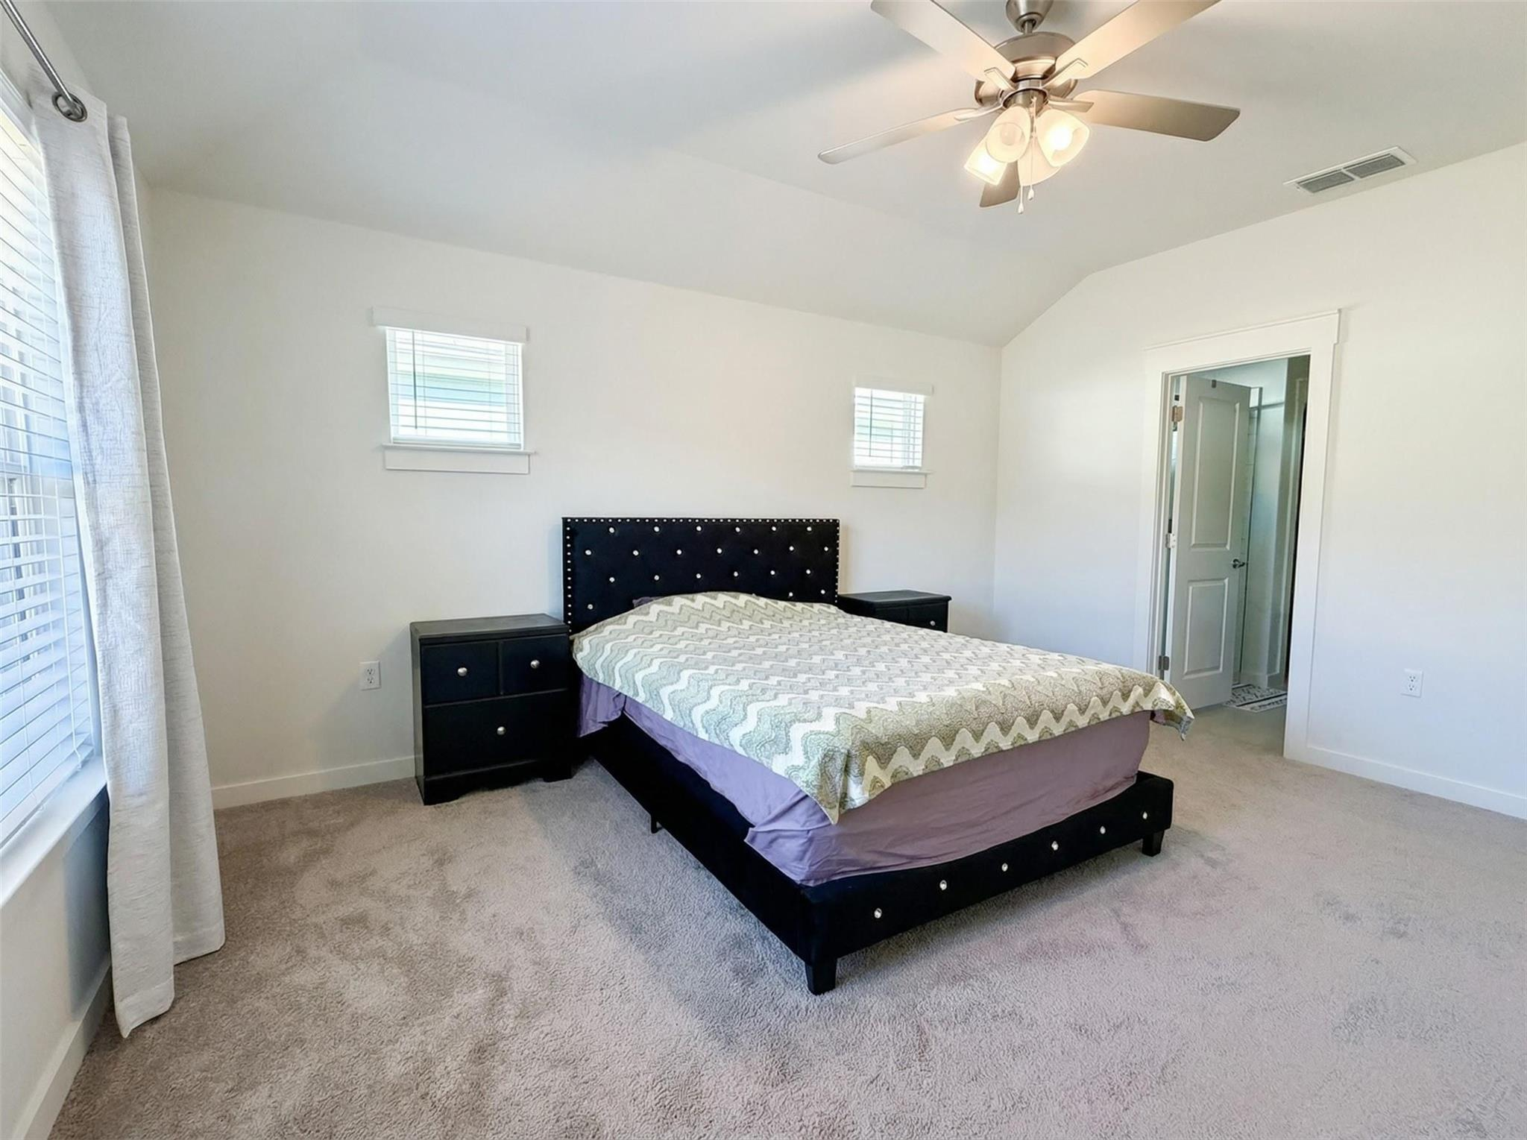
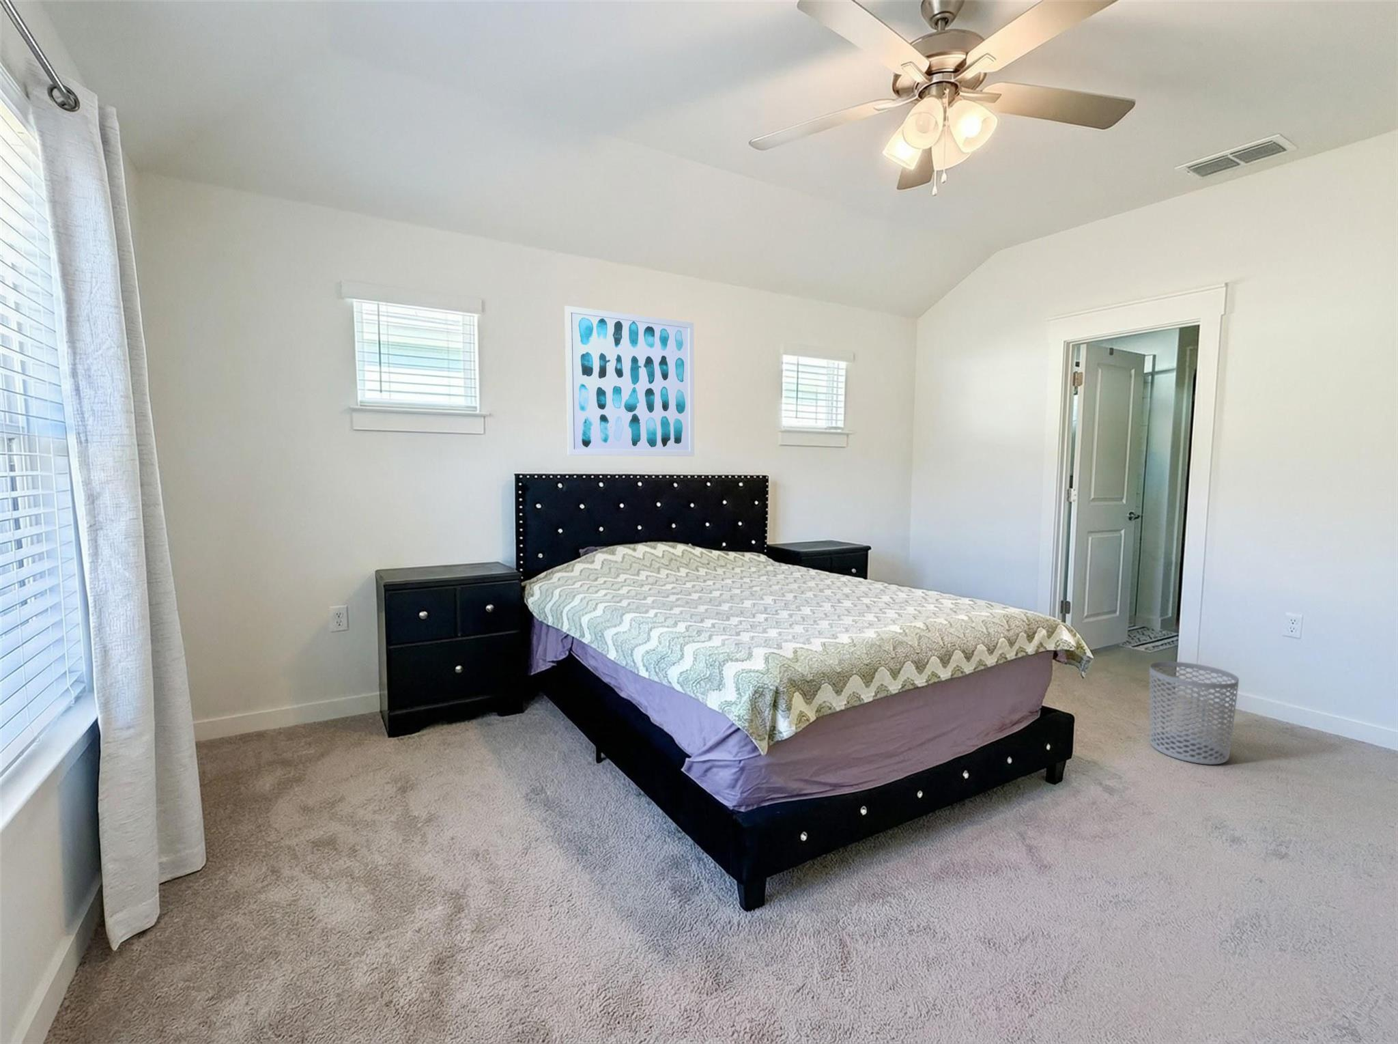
+ wall art (634, 386)
+ waste bin (1191, 712)
